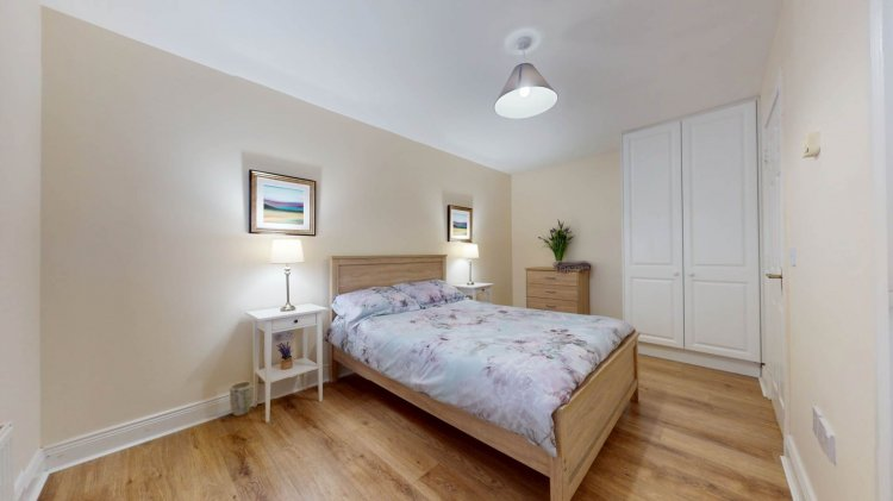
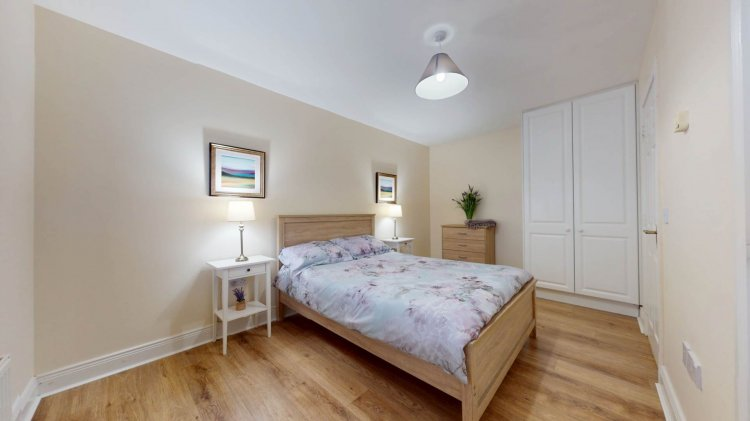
- plant pot (241, 399)
